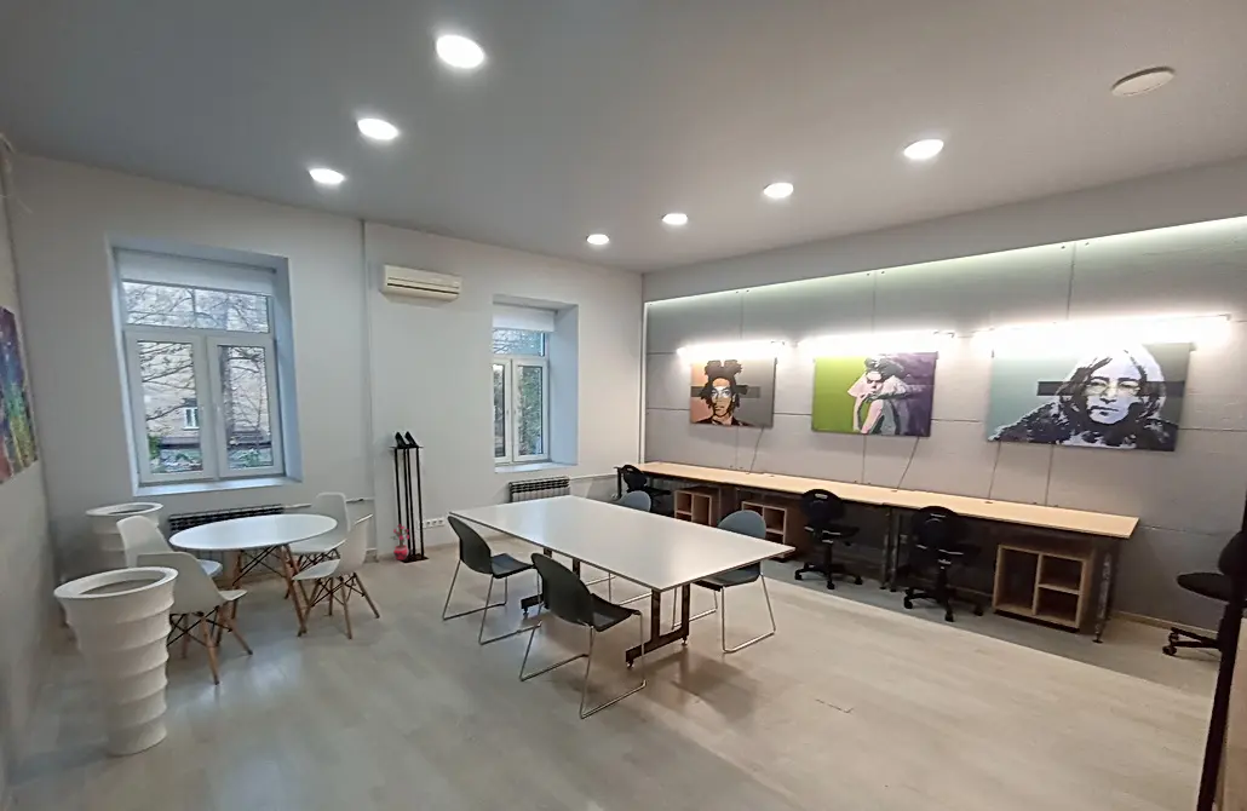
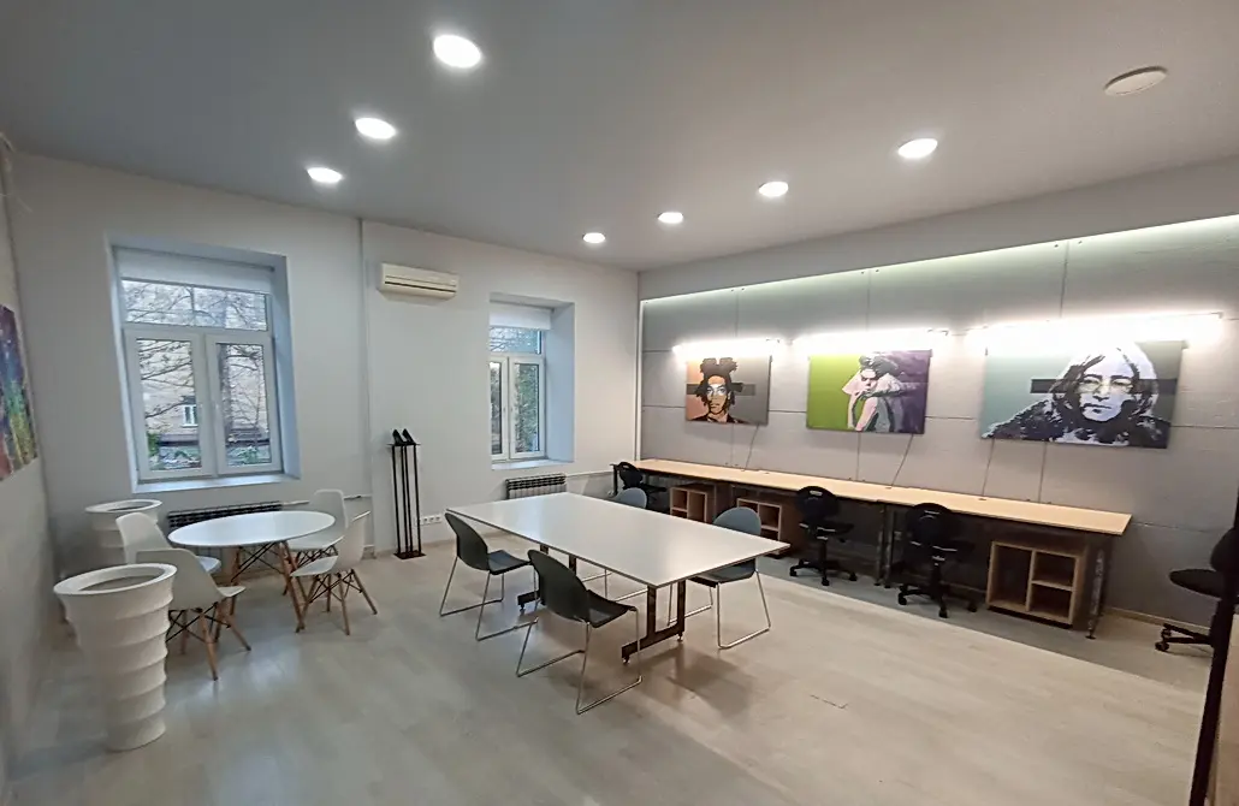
- potted plant (400, 541)
